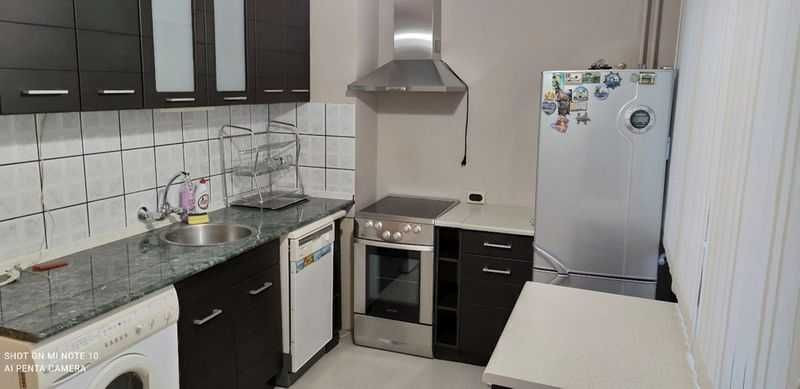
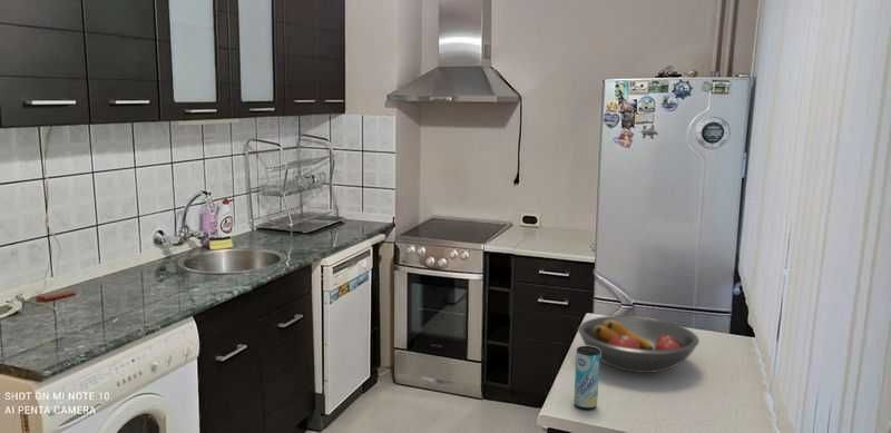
+ fruit bowl (636, 343)
+ beverage can (586, 377)
